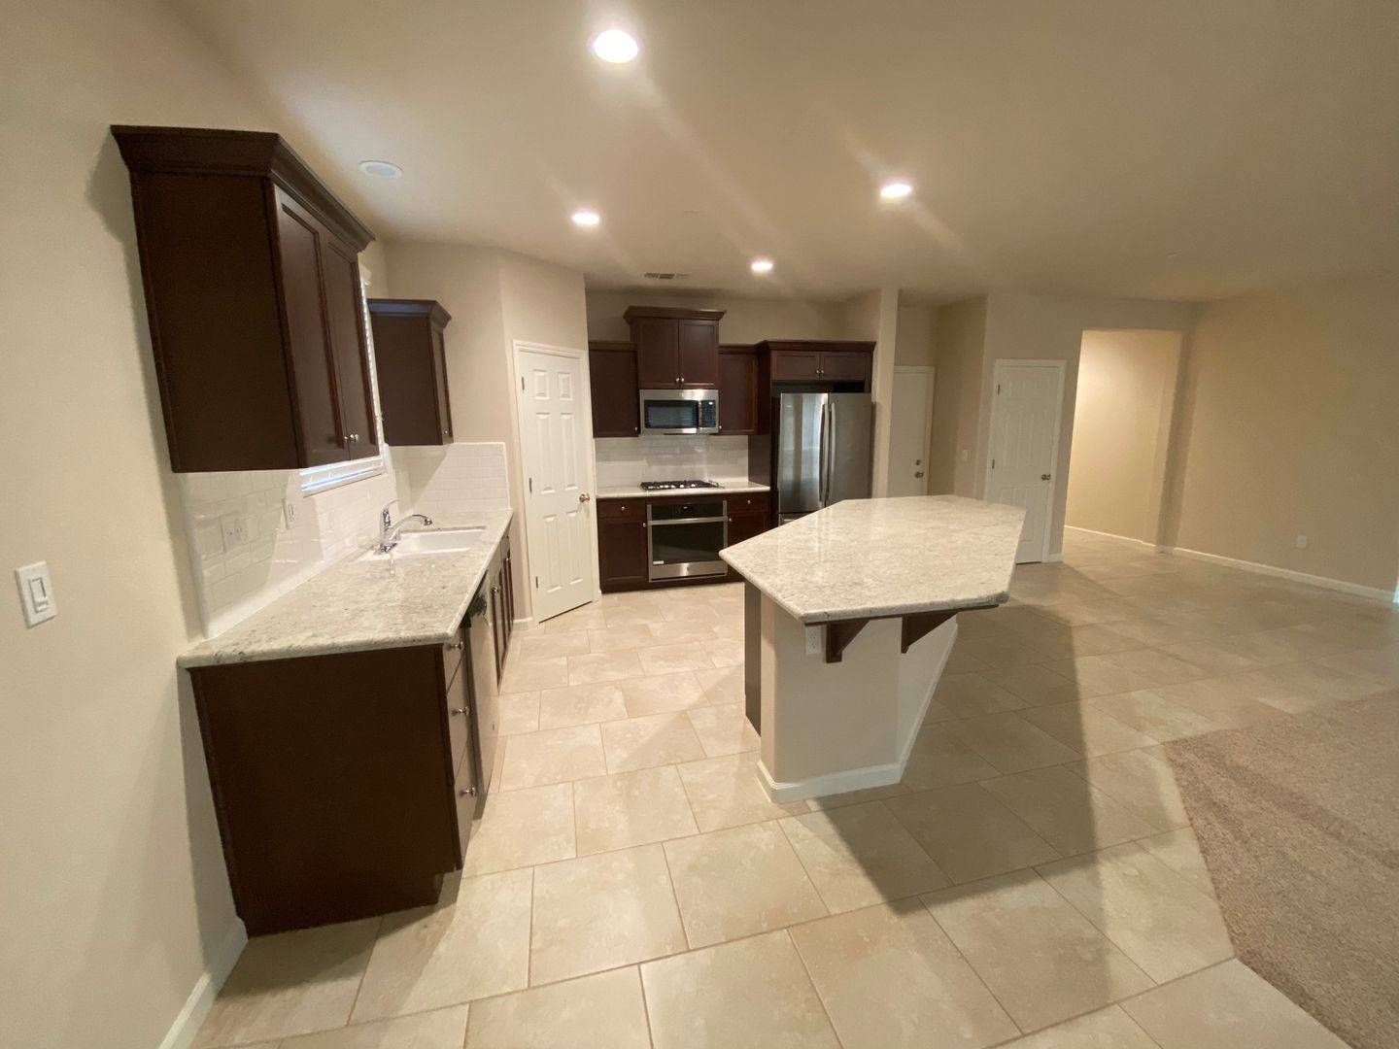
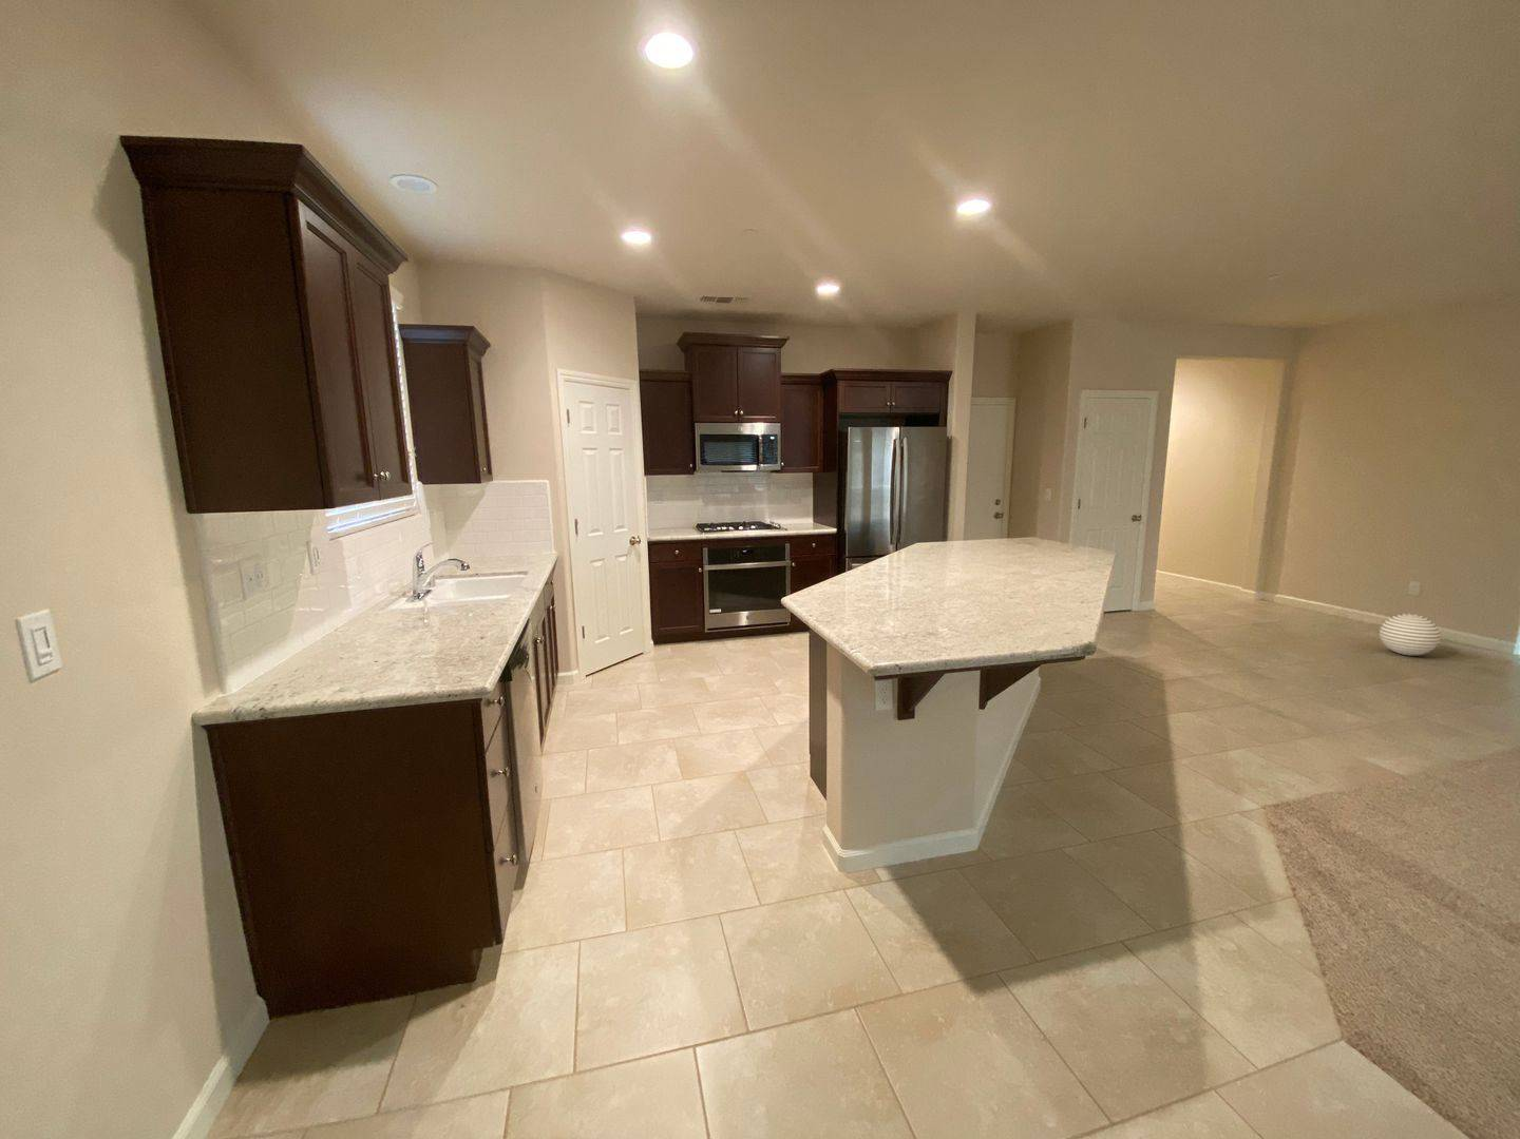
+ decorative ball (1409, 634)
